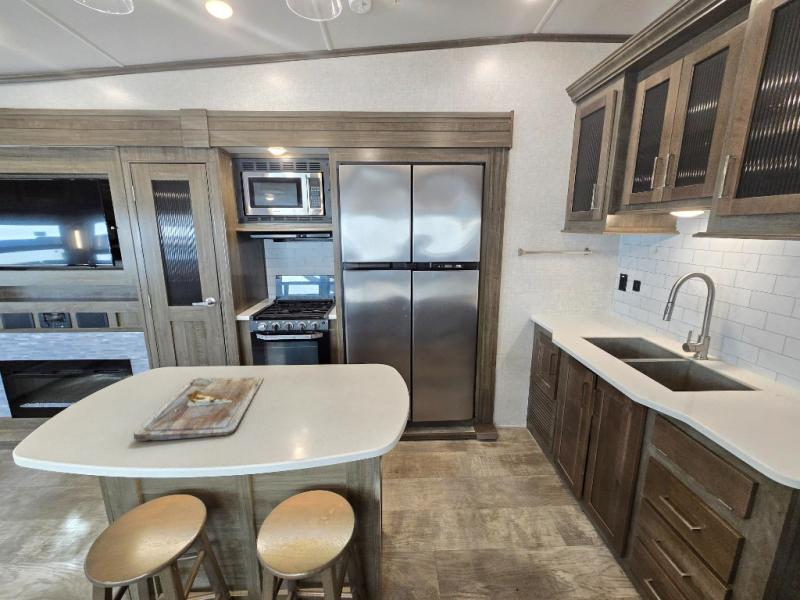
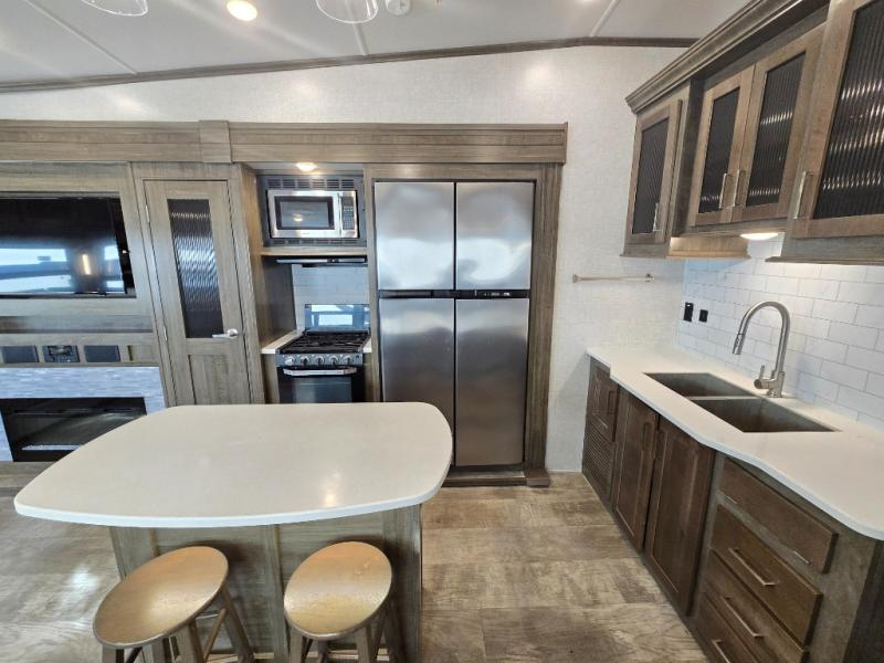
- cutting board (209, 397)
